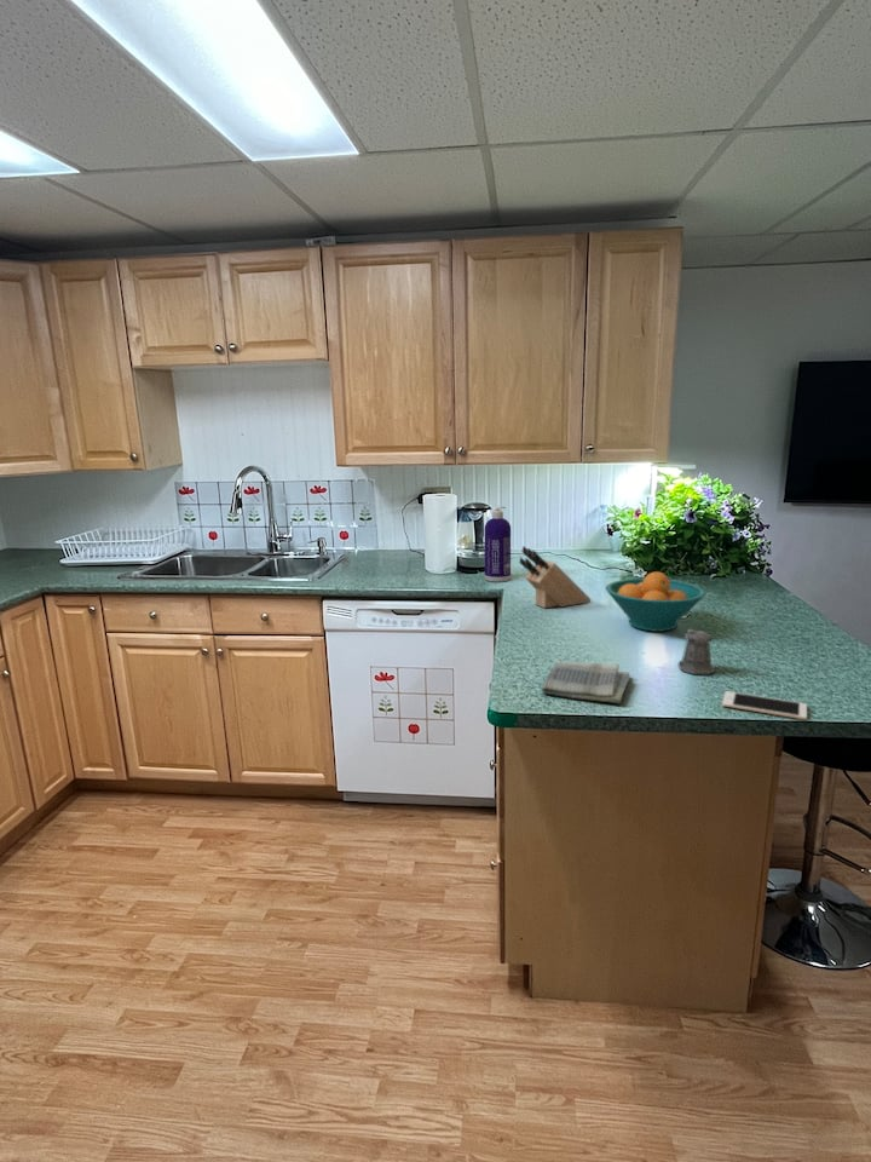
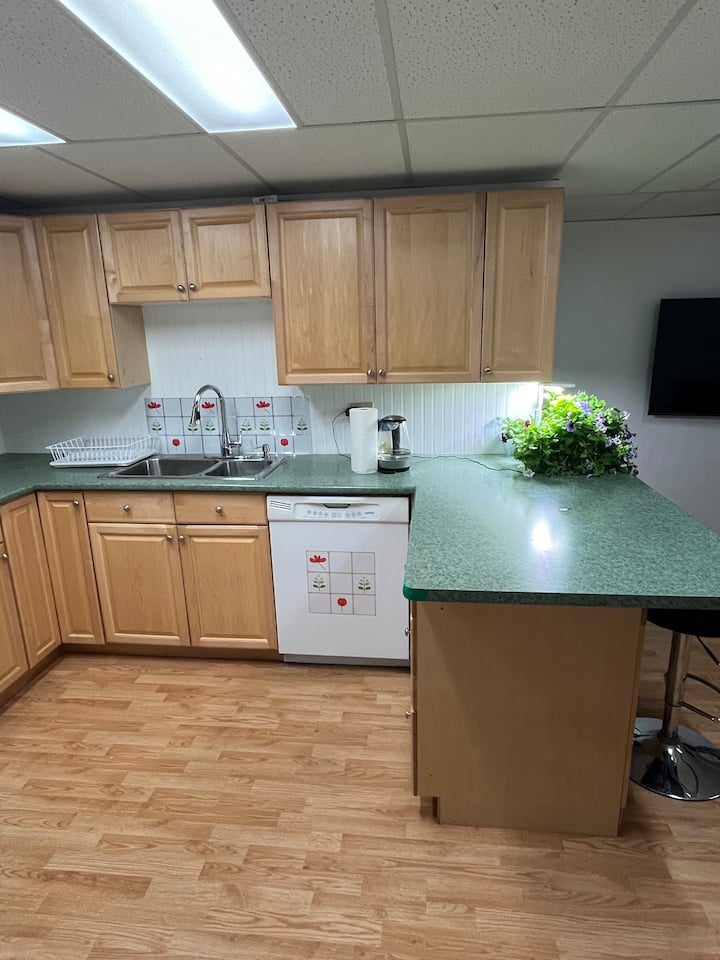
- knife block (553, 574)
- cell phone (763, 704)
- pepper shaker (700, 649)
- spray bottle (497, 542)
- fruit bowl (653, 598)
- dish towel (587, 679)
